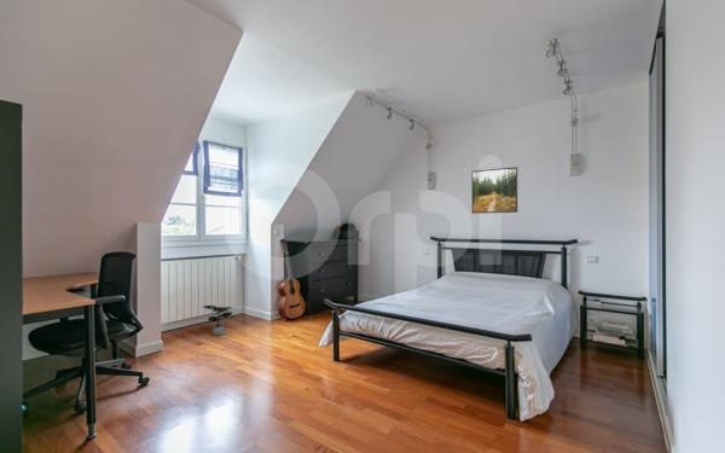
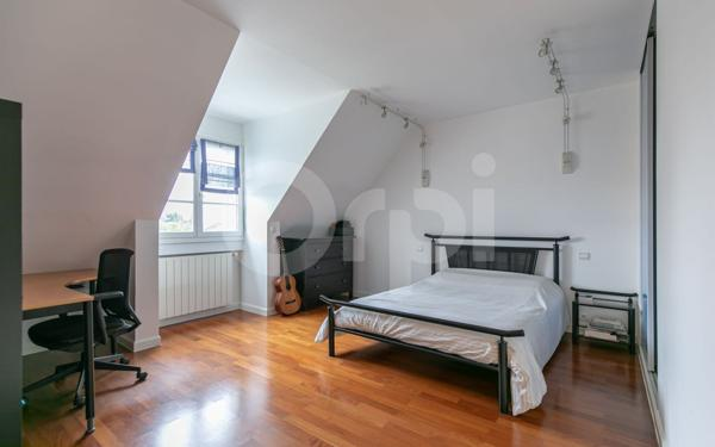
- potted plant (218, 319)
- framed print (493, 191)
